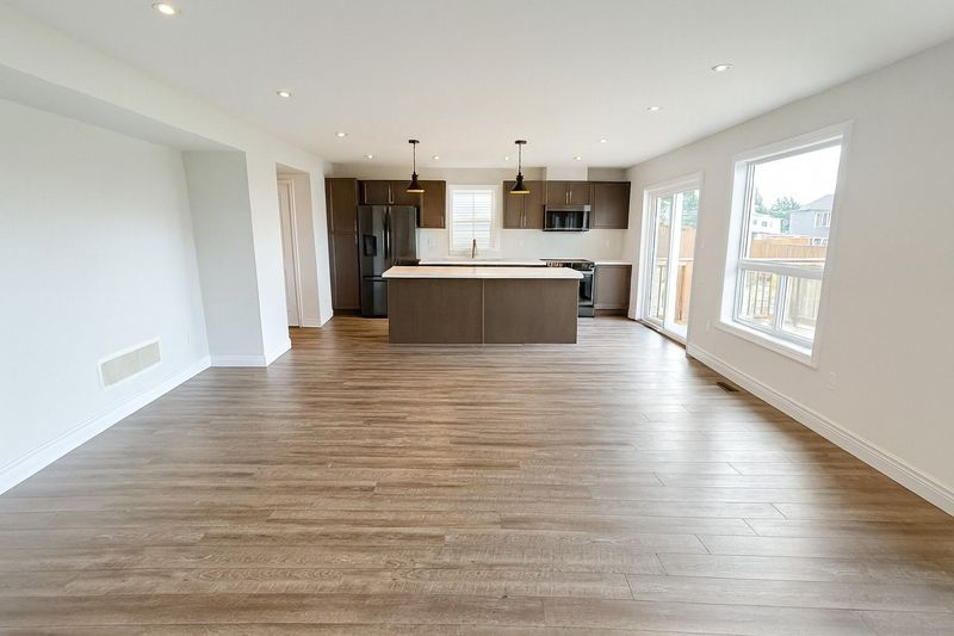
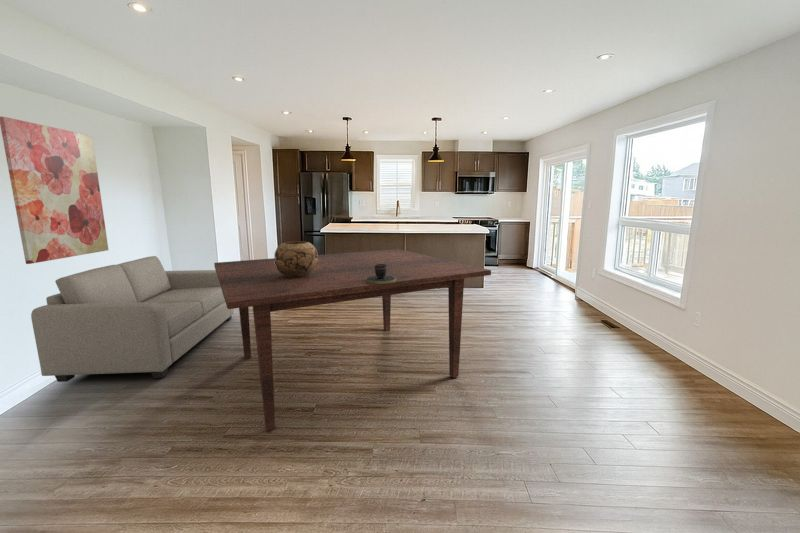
+ table (343, 301)
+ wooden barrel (380, 272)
+ decorative bowl (296, 259)
+ wall art (62, 193)
+ sofa (154, 304)
